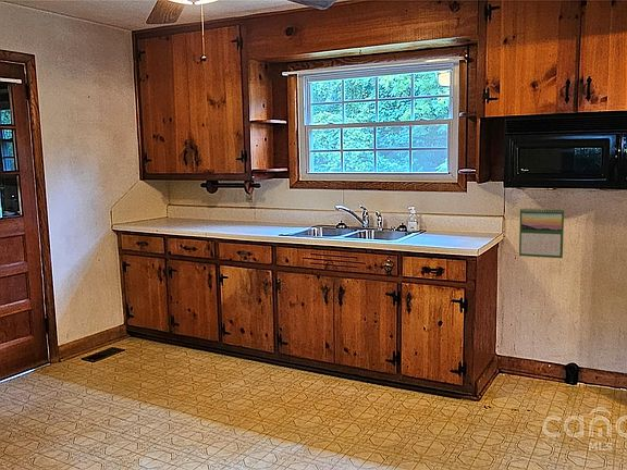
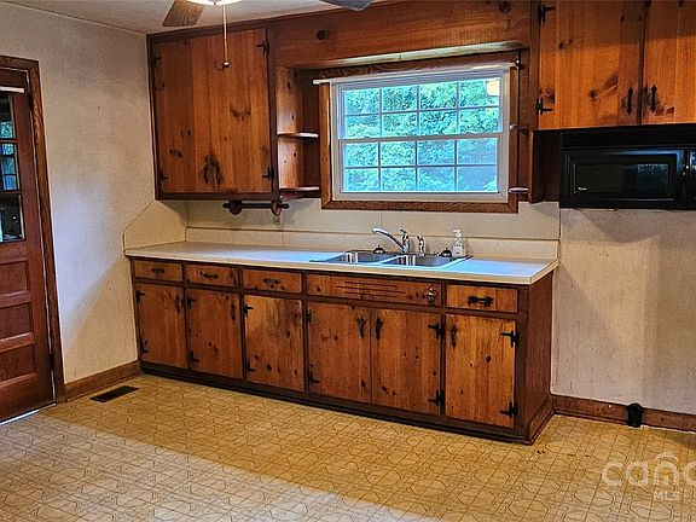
- calendar (541, 232)
